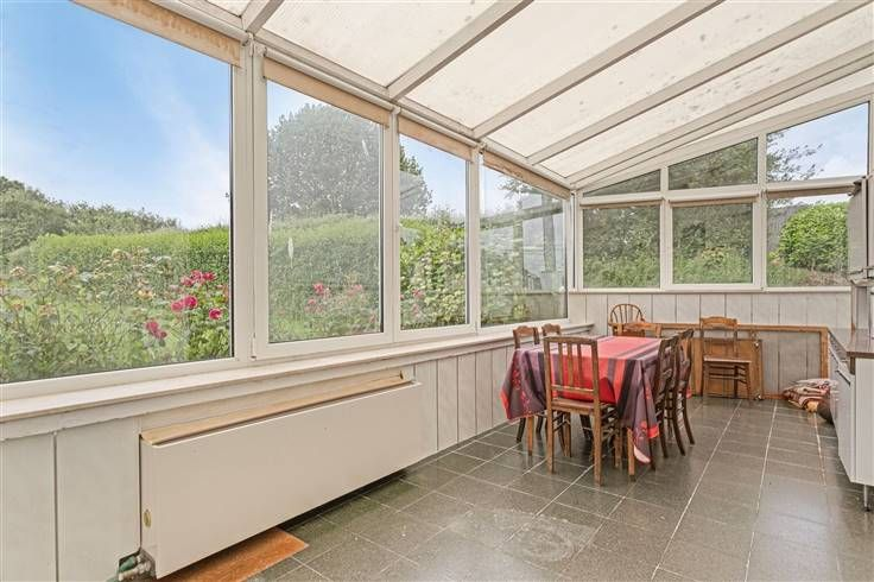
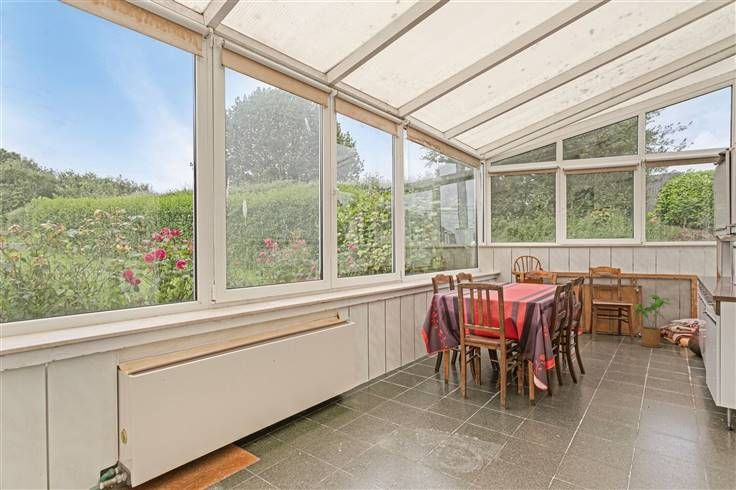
+ house plant (650, 320)
